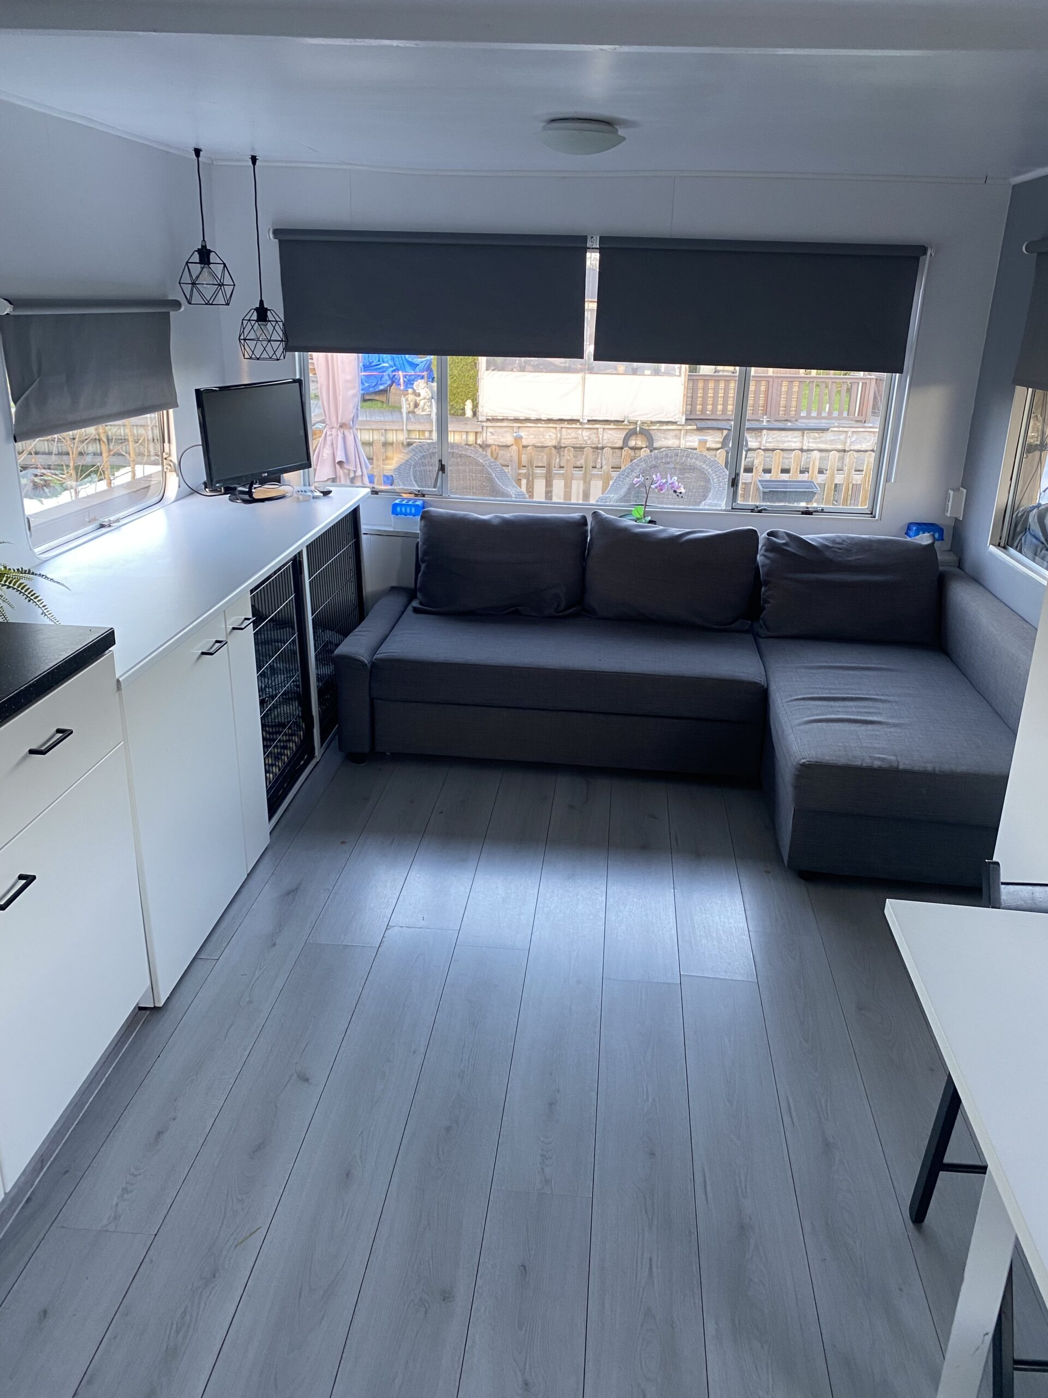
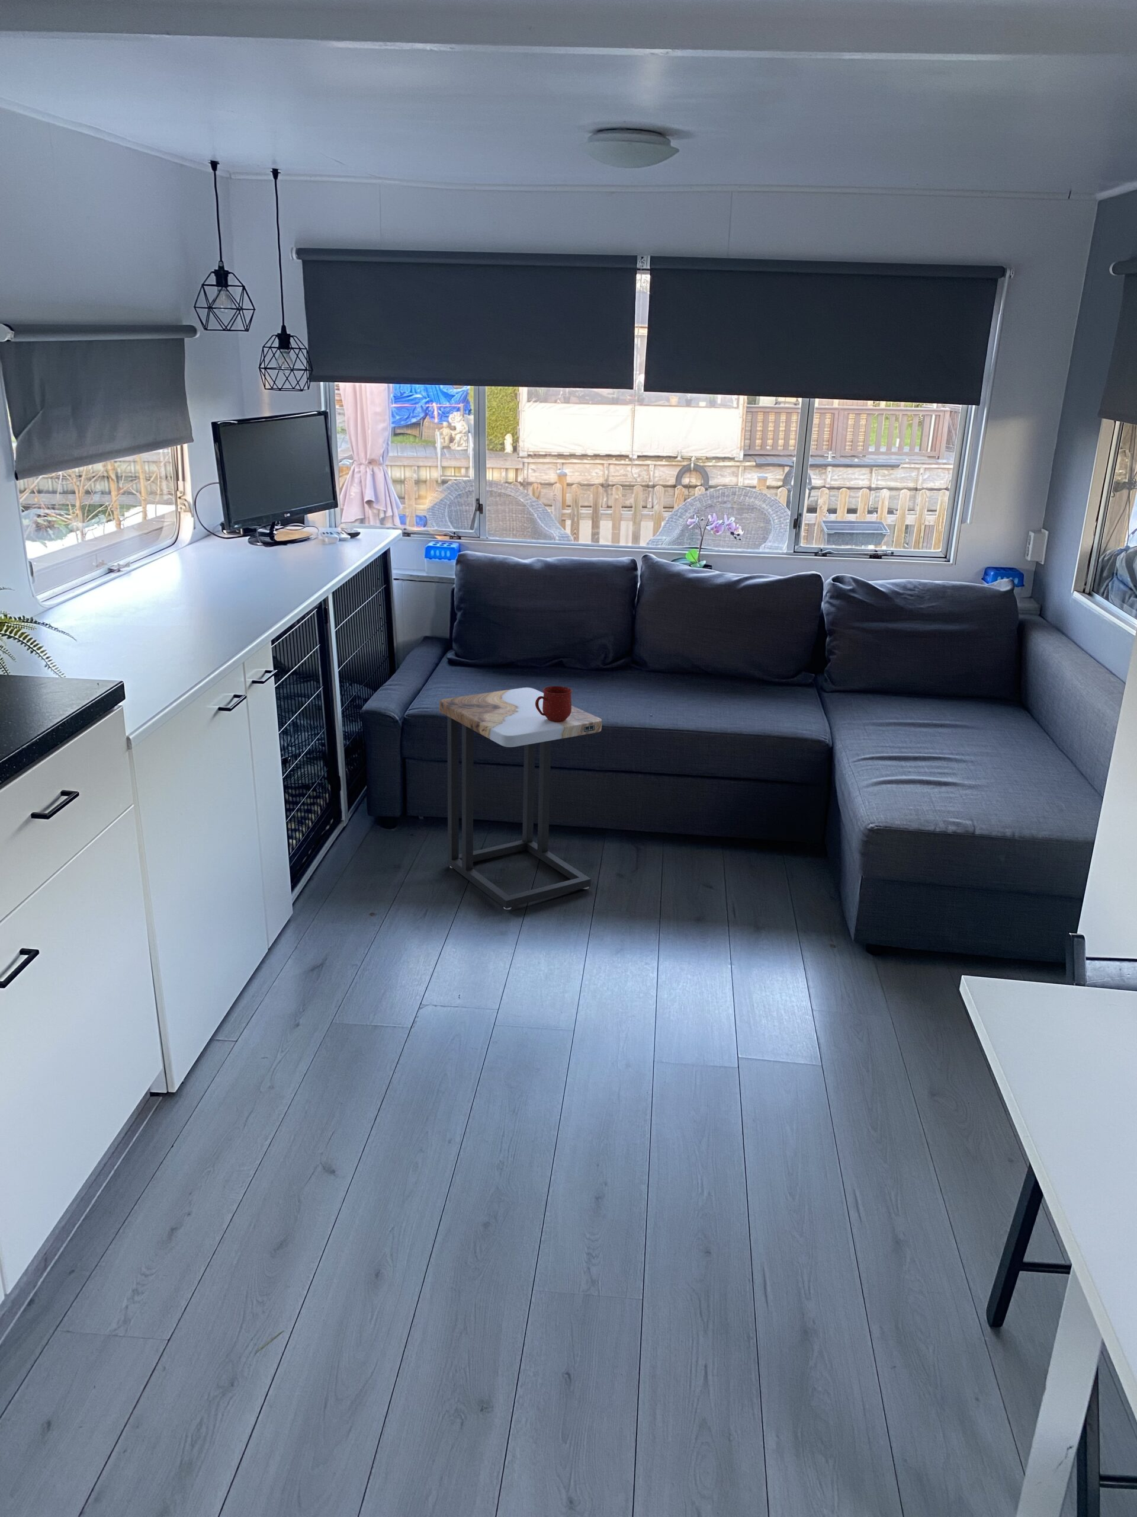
+ mug (552, 705)
+ side table (523, 794)
